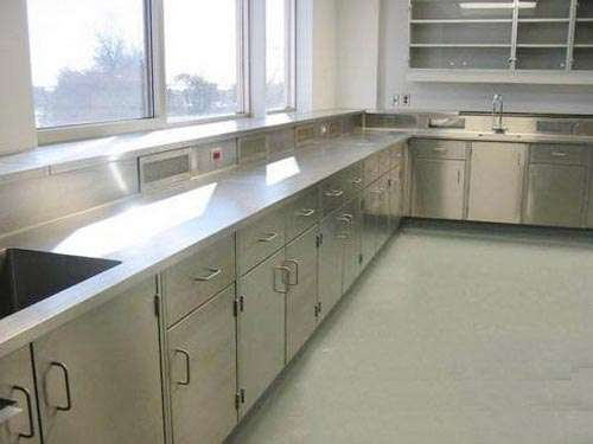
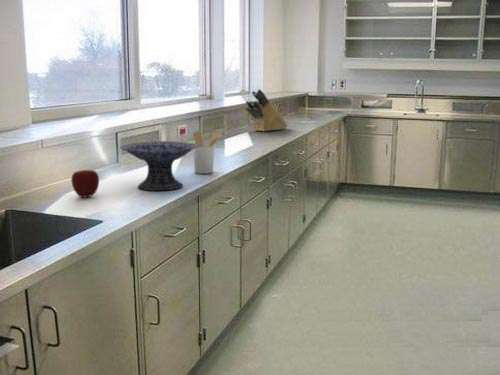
+ apple (85, 183)
+ knife block (266, 109)
+ utensil holder (208, 151)
+ decorative bowl (159, 165)
